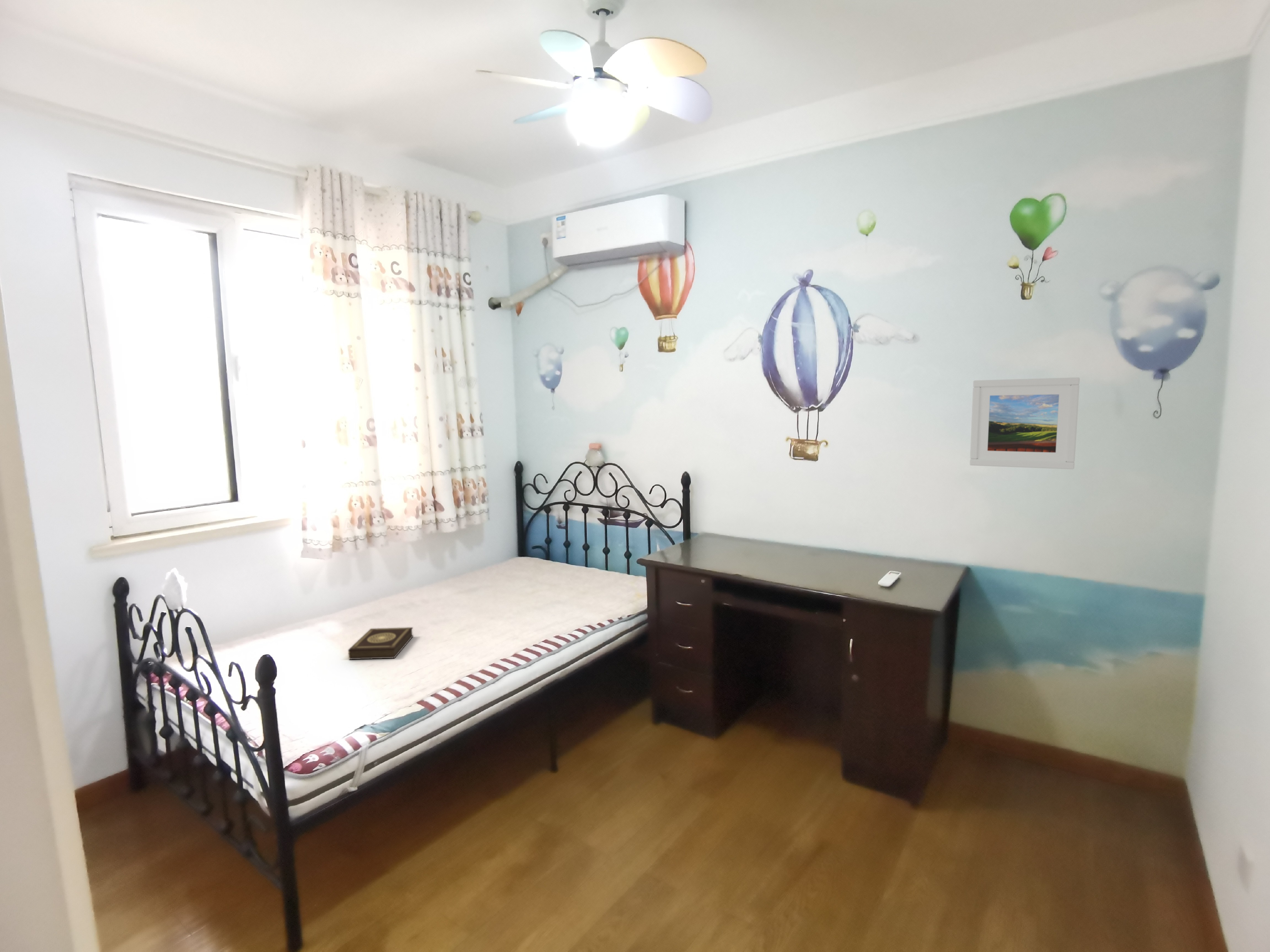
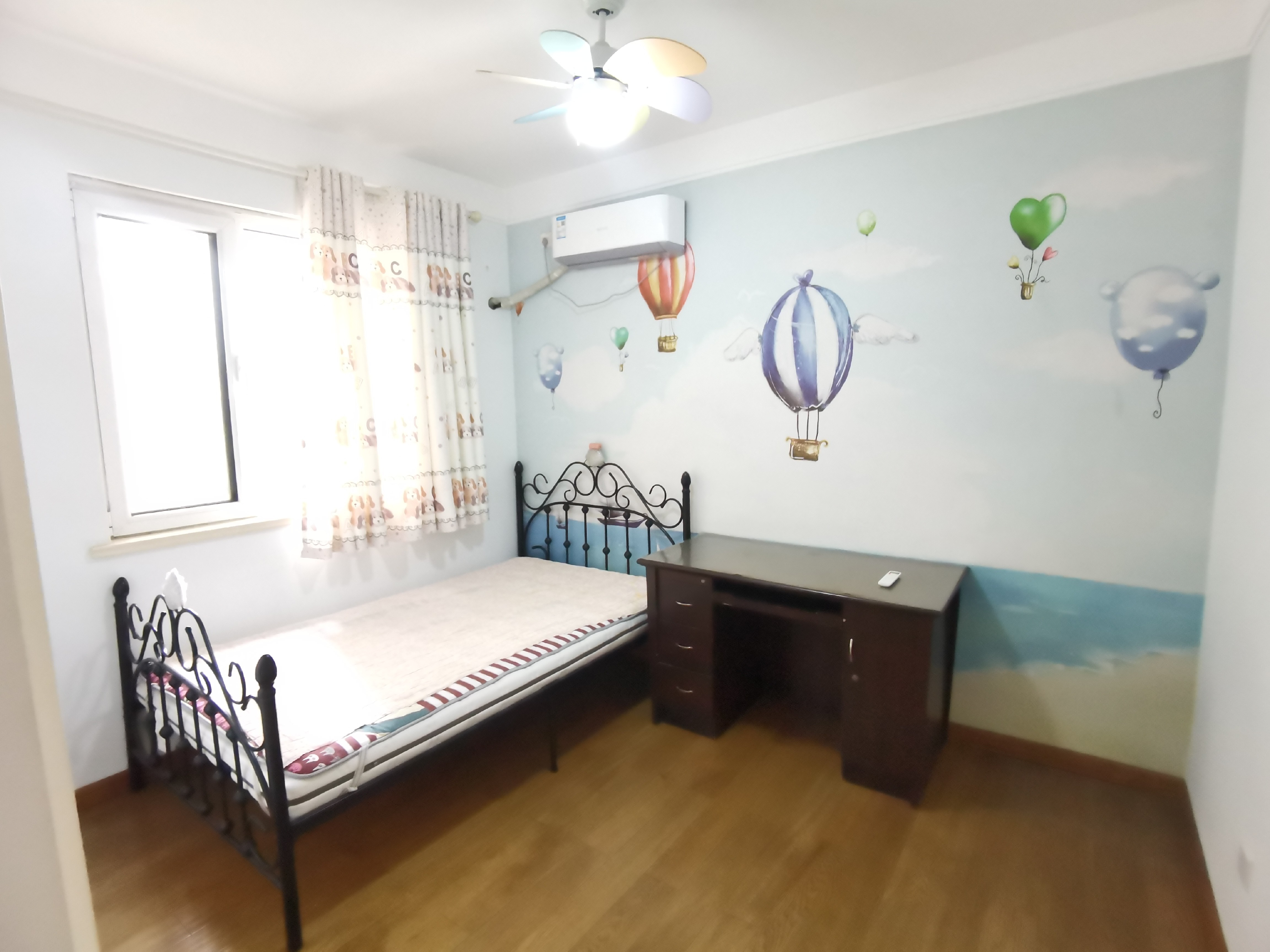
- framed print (1022, 423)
- book (382, 642)
